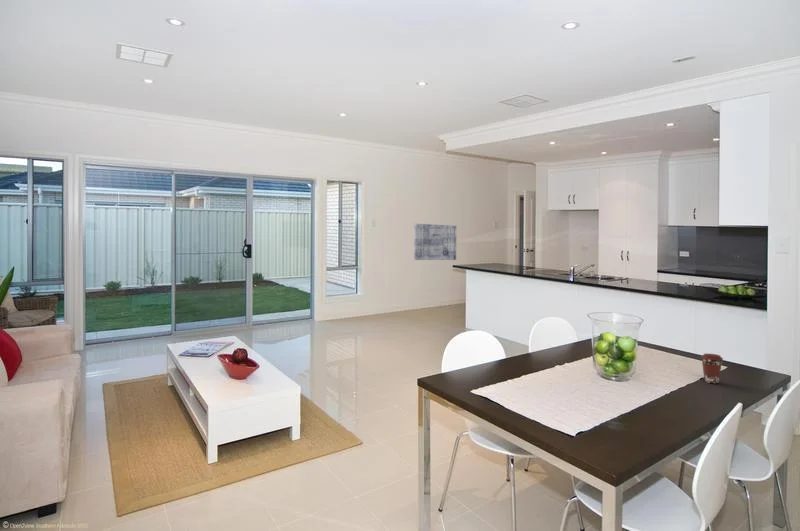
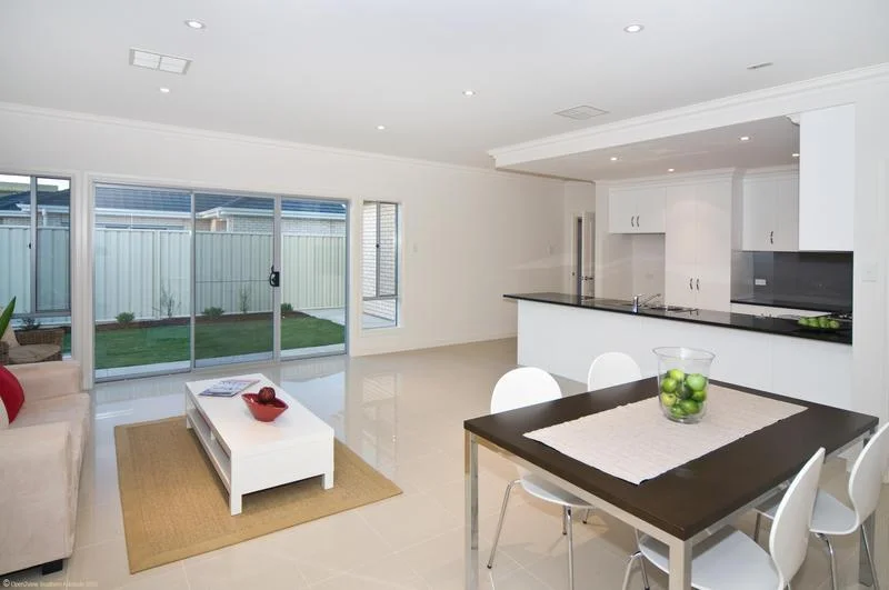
- wall art (435, 242)
- coffee cup (711, 368)
